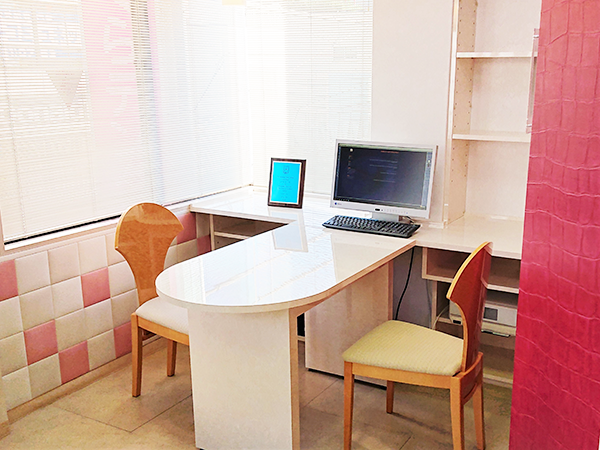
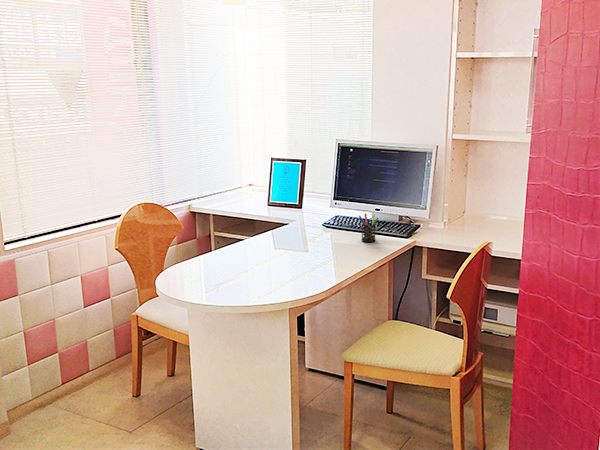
+ pen holder (369, 227)
